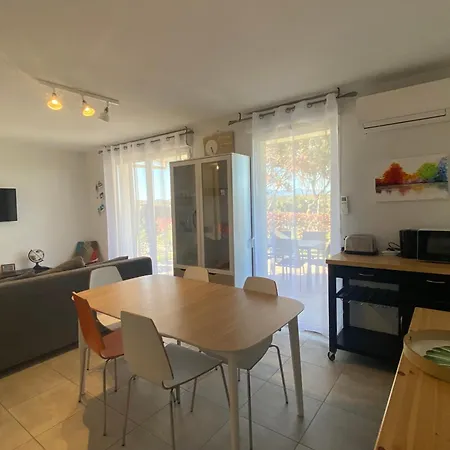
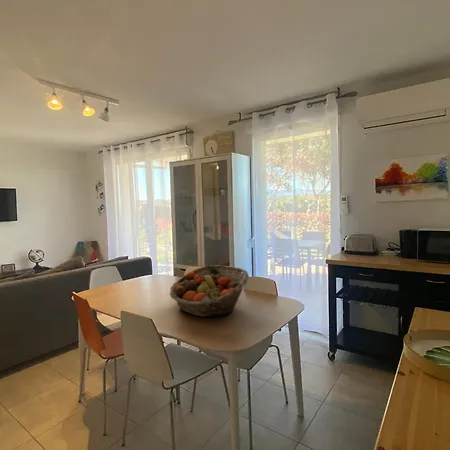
+ fruit basket (208, 289)
